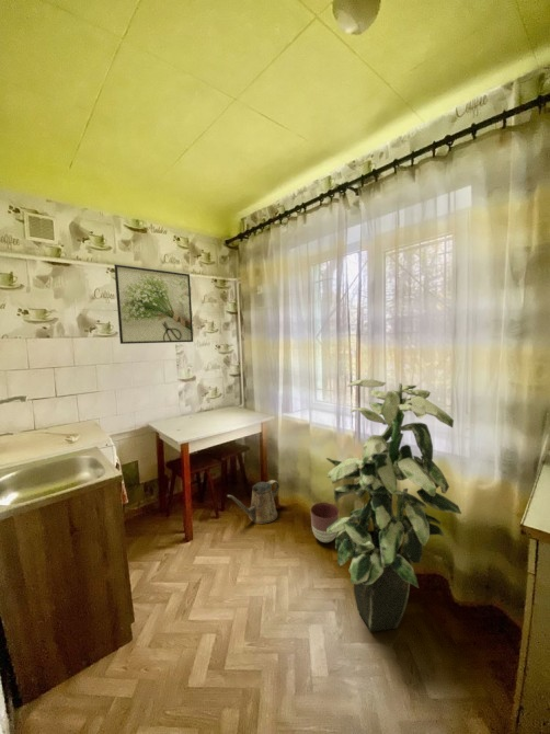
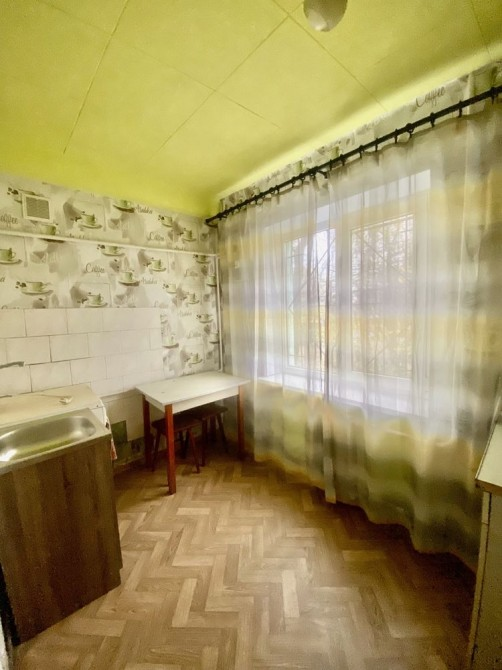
- planter (324, 524)
- indoor plant (381, 497)
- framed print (157, 306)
- watering can (254, 501)
